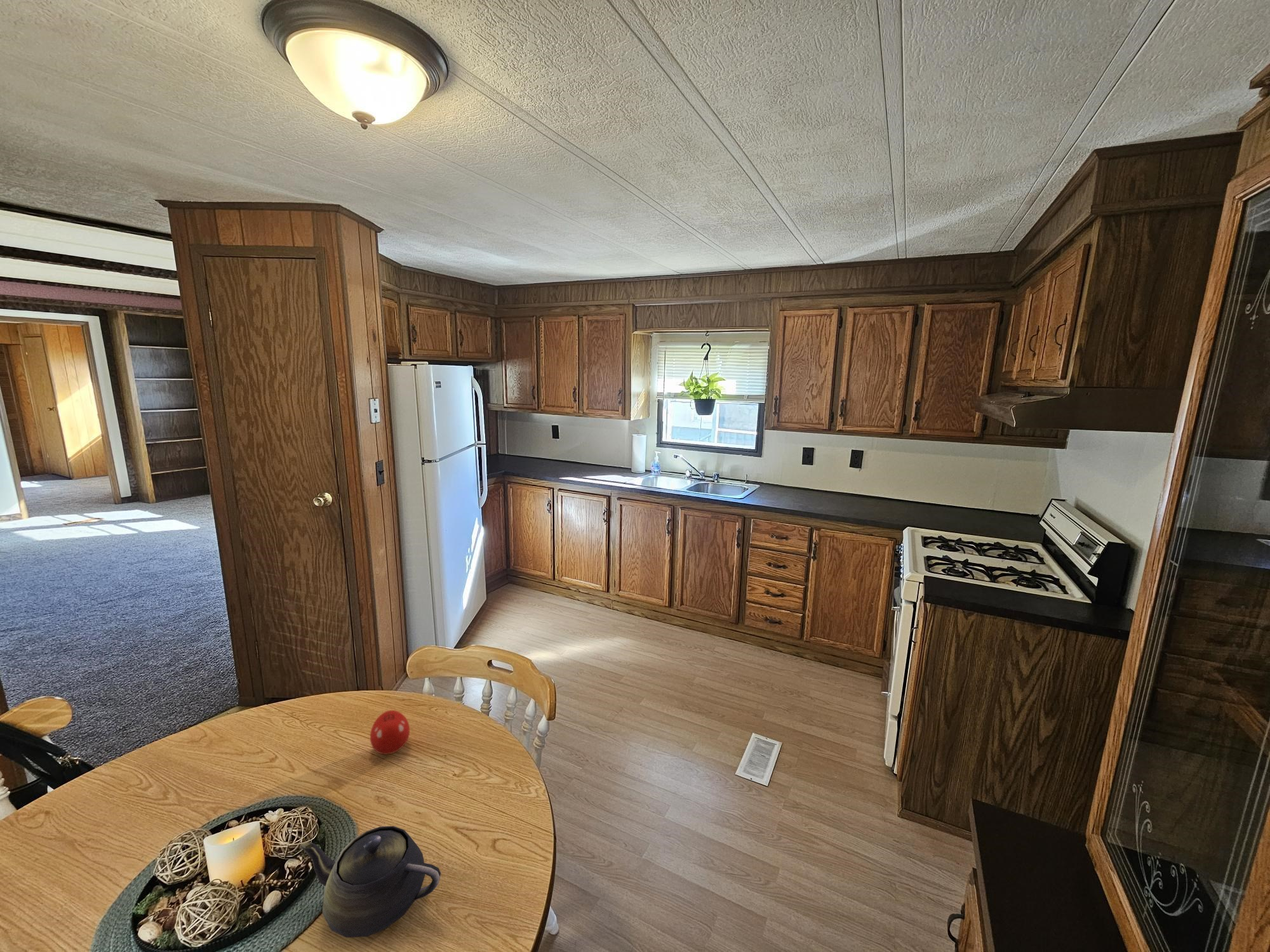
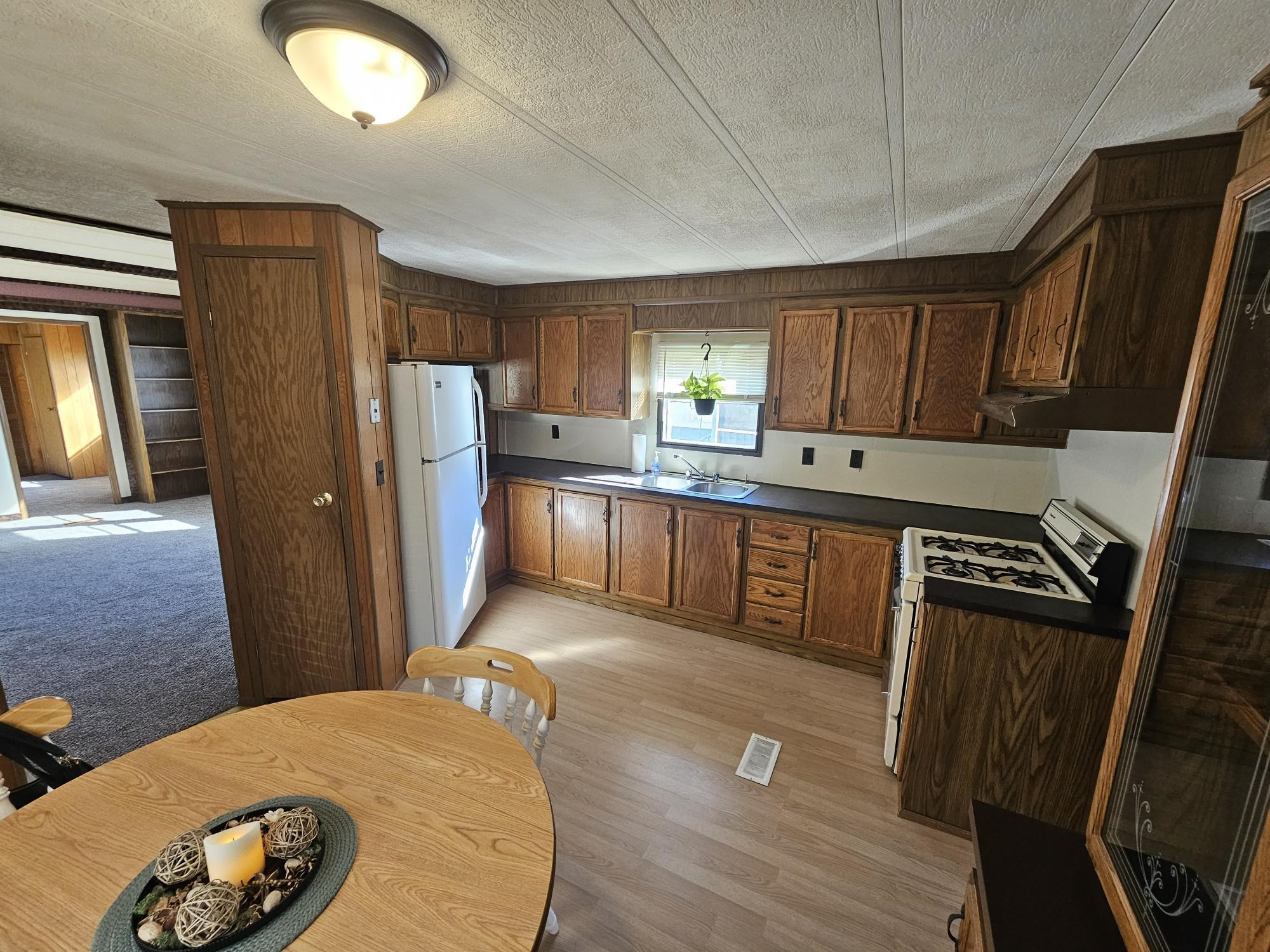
- teapot (370, 871)
- fruit (390, 730)
